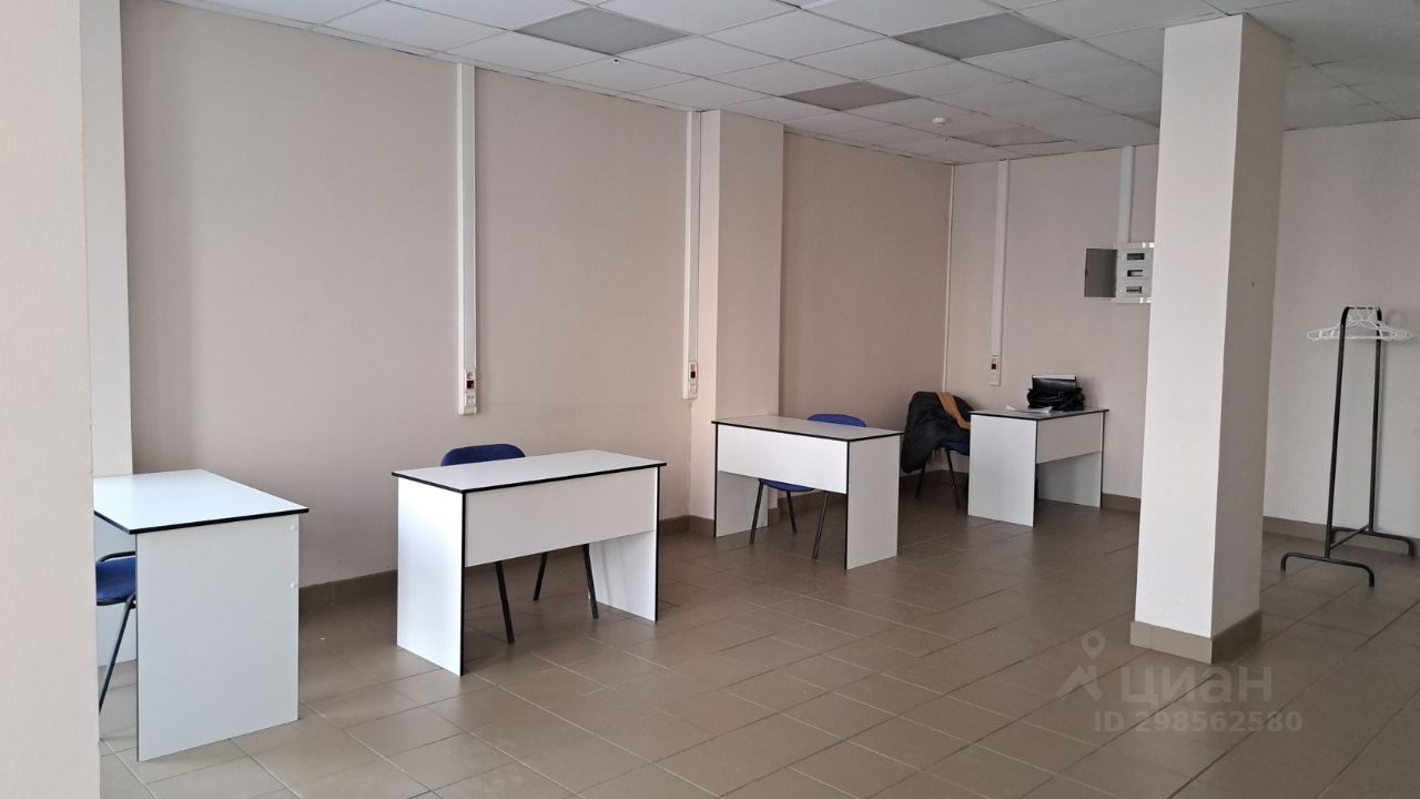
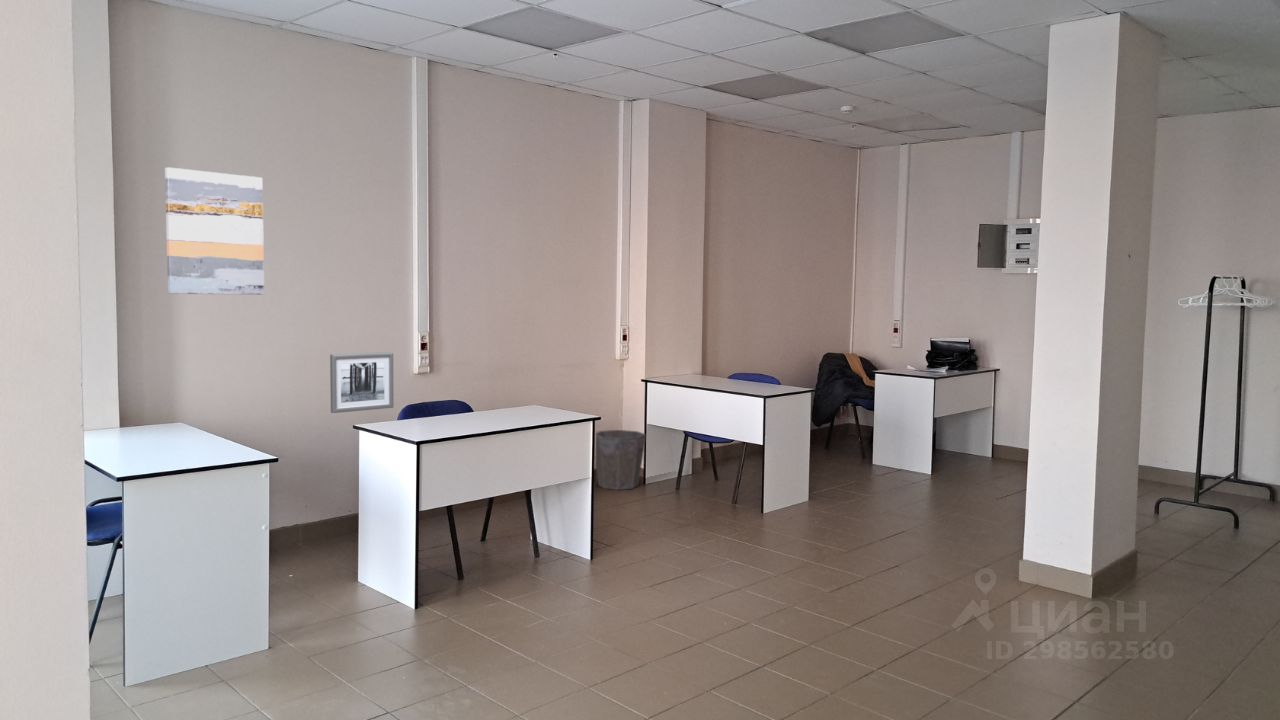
+ wall art (362, 381)
+ wall art (216, 233)
+ waste bin (618, 459)
